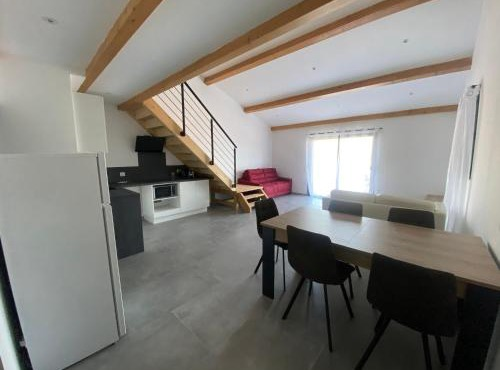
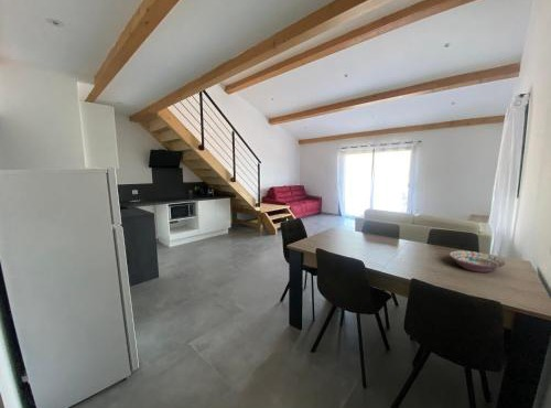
+ decorative bowl (475, 262)
